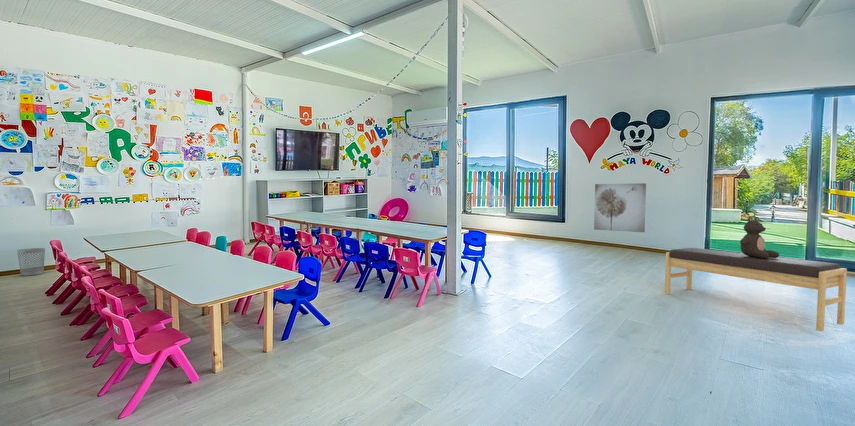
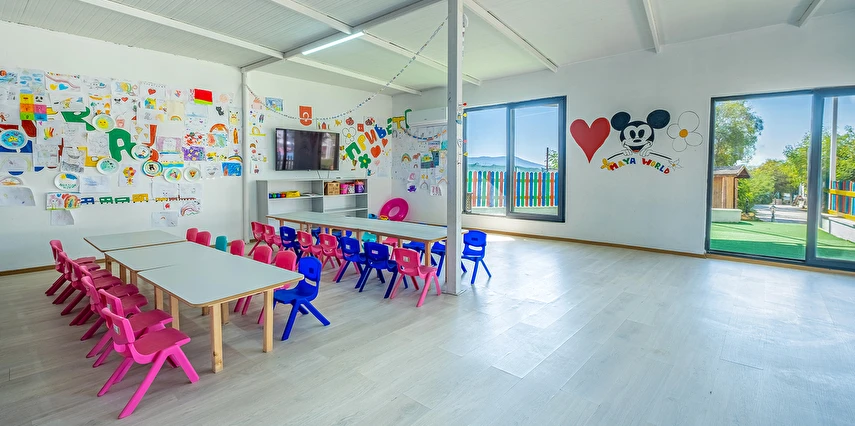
- bench (746, 278)
- wall art (619, 207)
- teddy bear (759, 237)
- wastebasket (31, 261)
